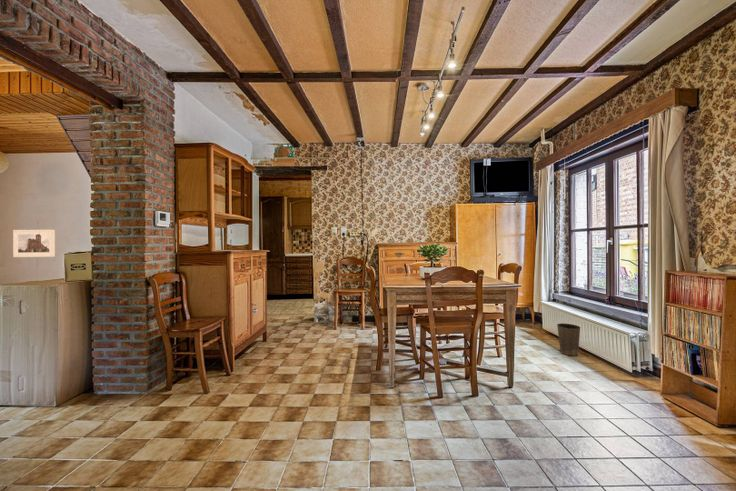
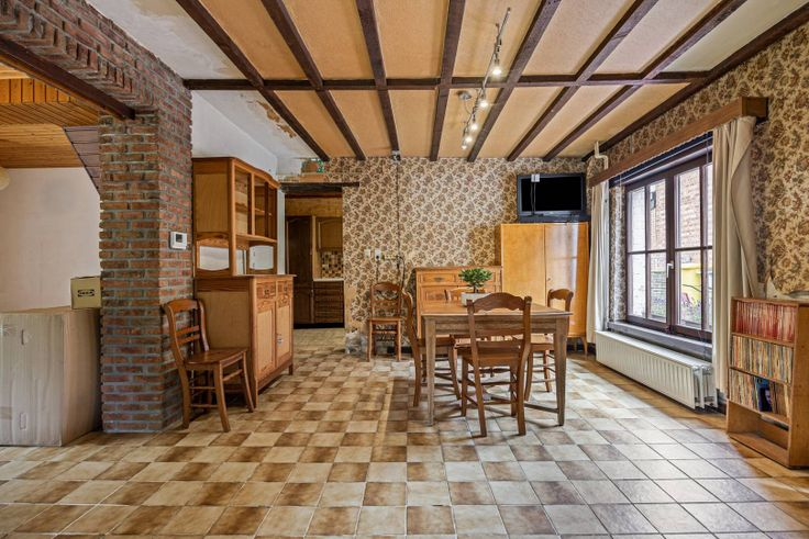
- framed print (34, 243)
- waste basket (568, 339)
